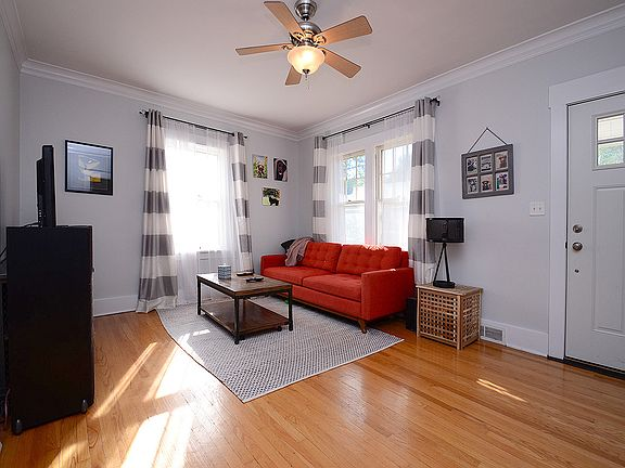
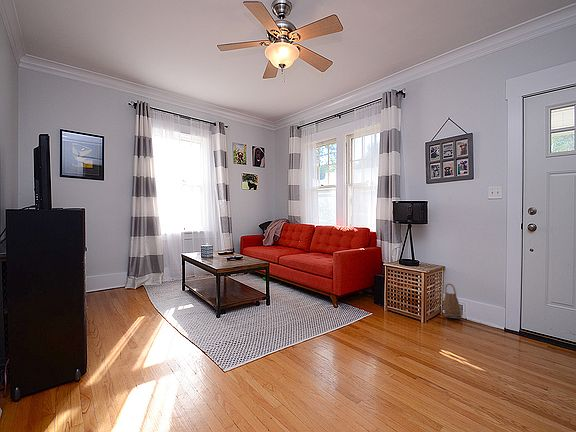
+ basket (452, 301)
